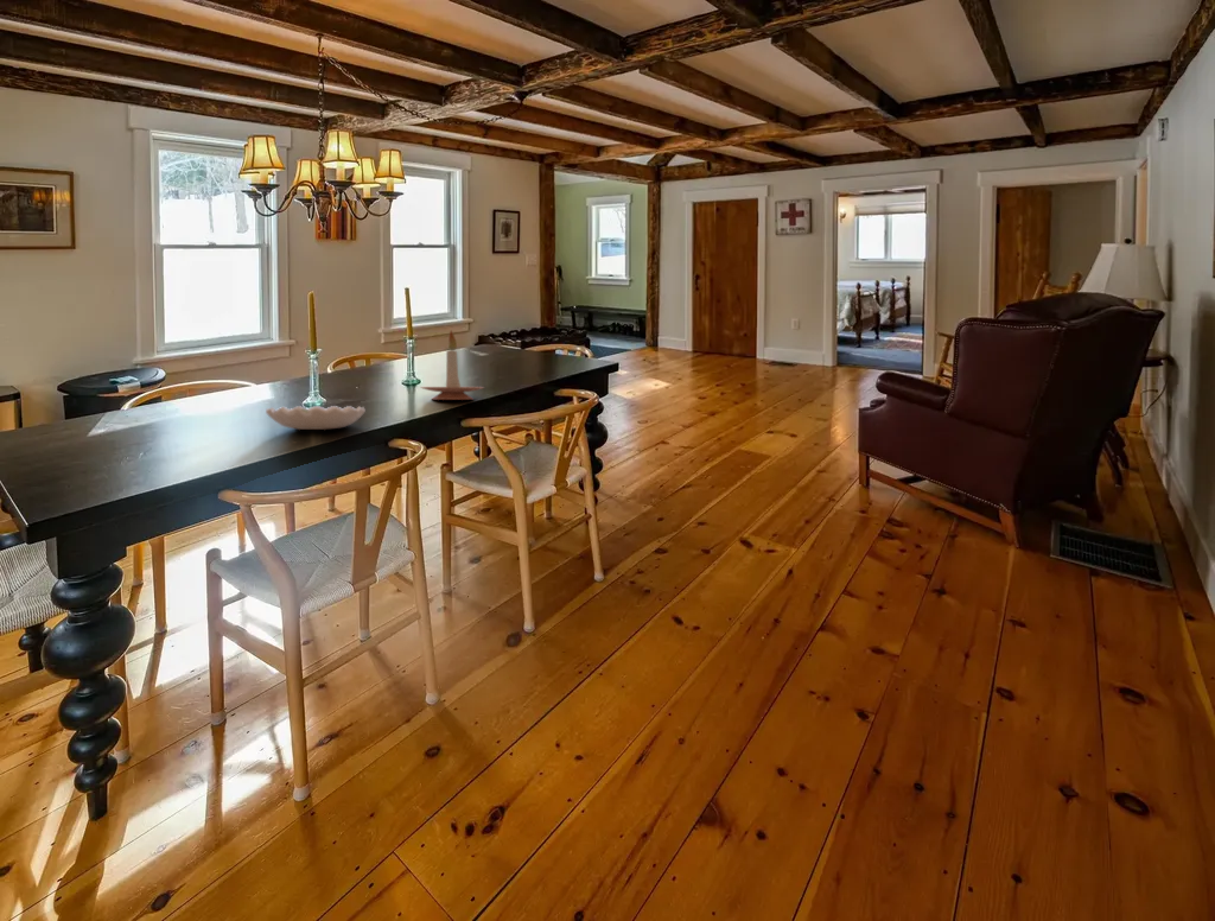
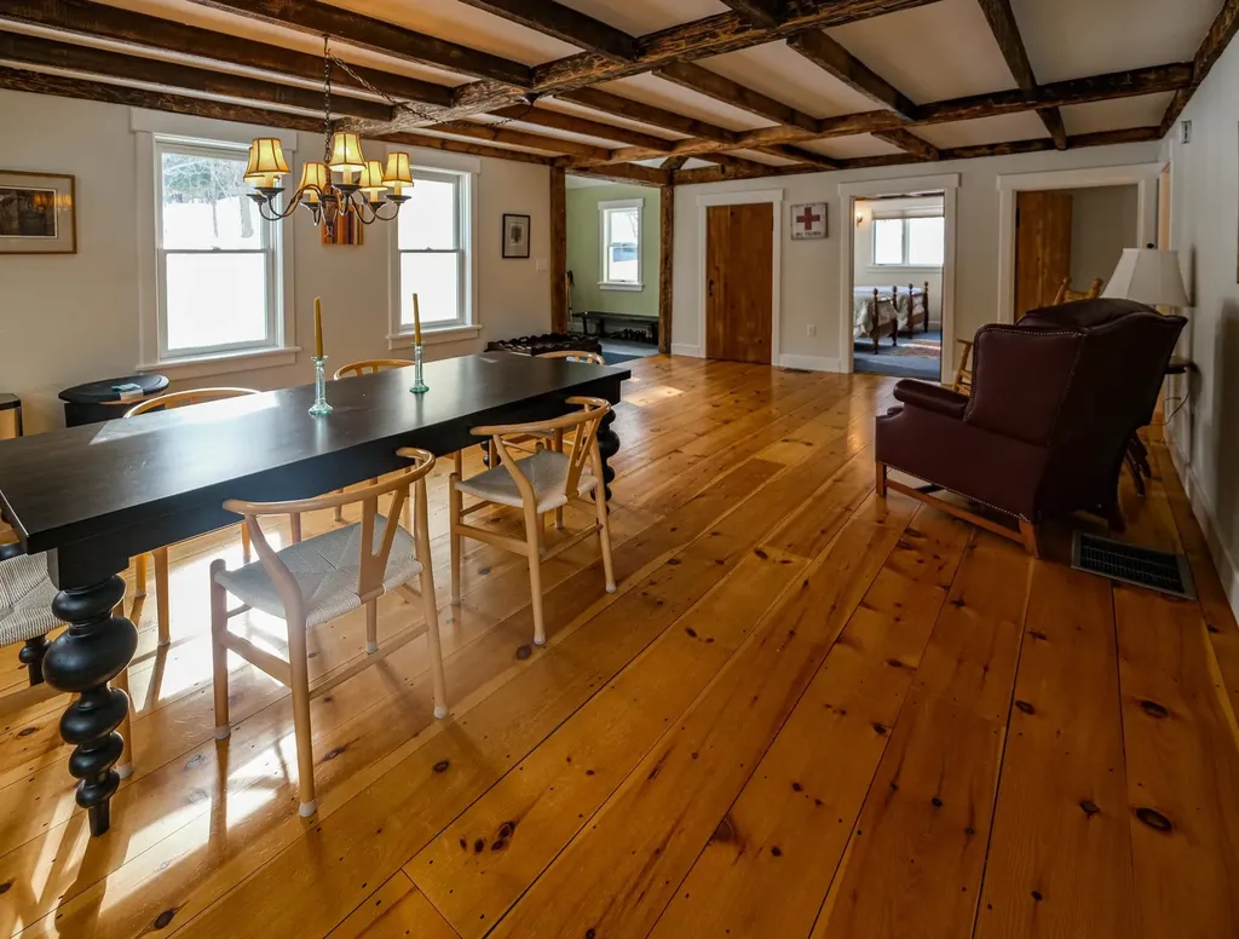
- decorative bowl (317, 418)
- candle holder (452, 364)
